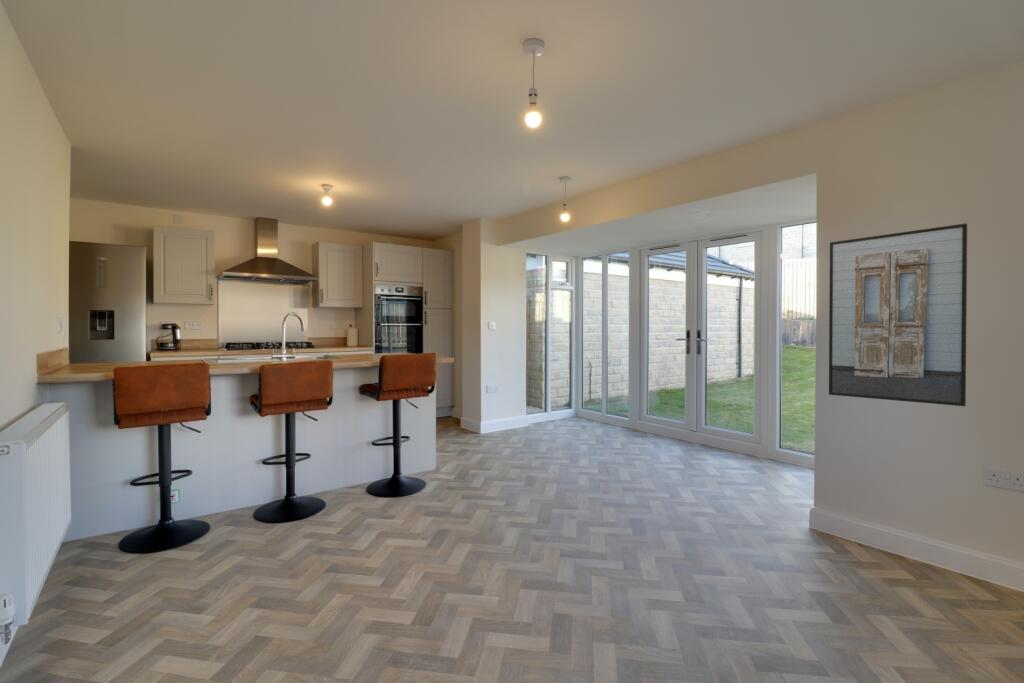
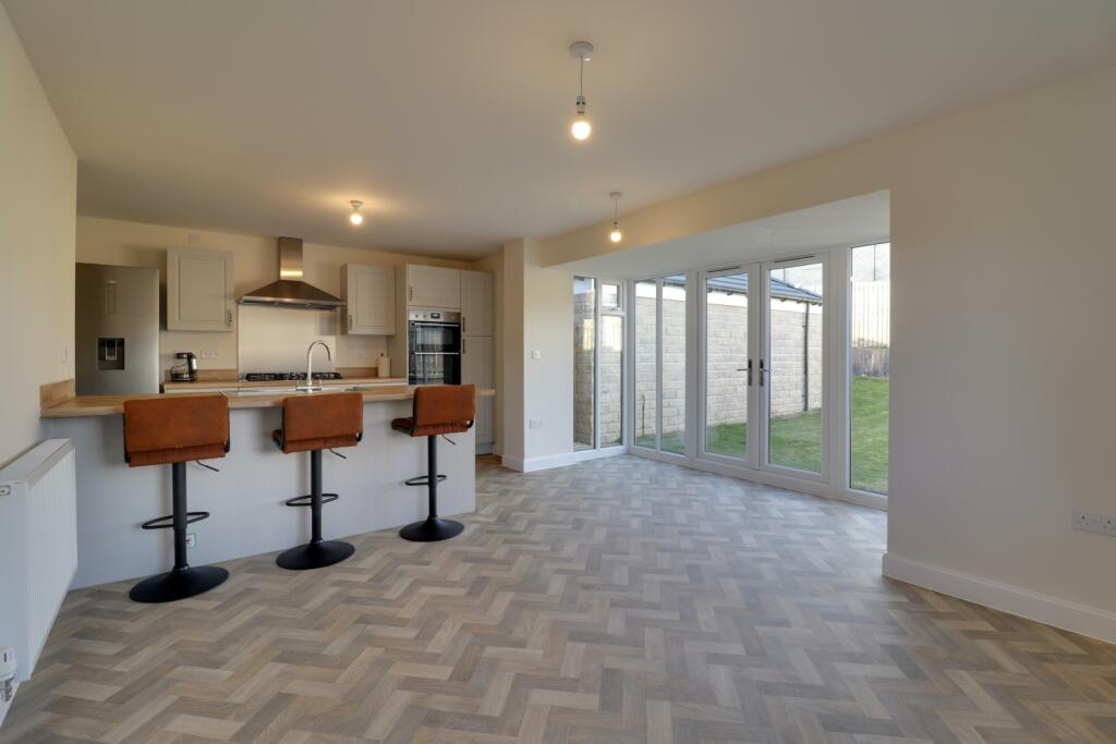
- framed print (891, 317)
